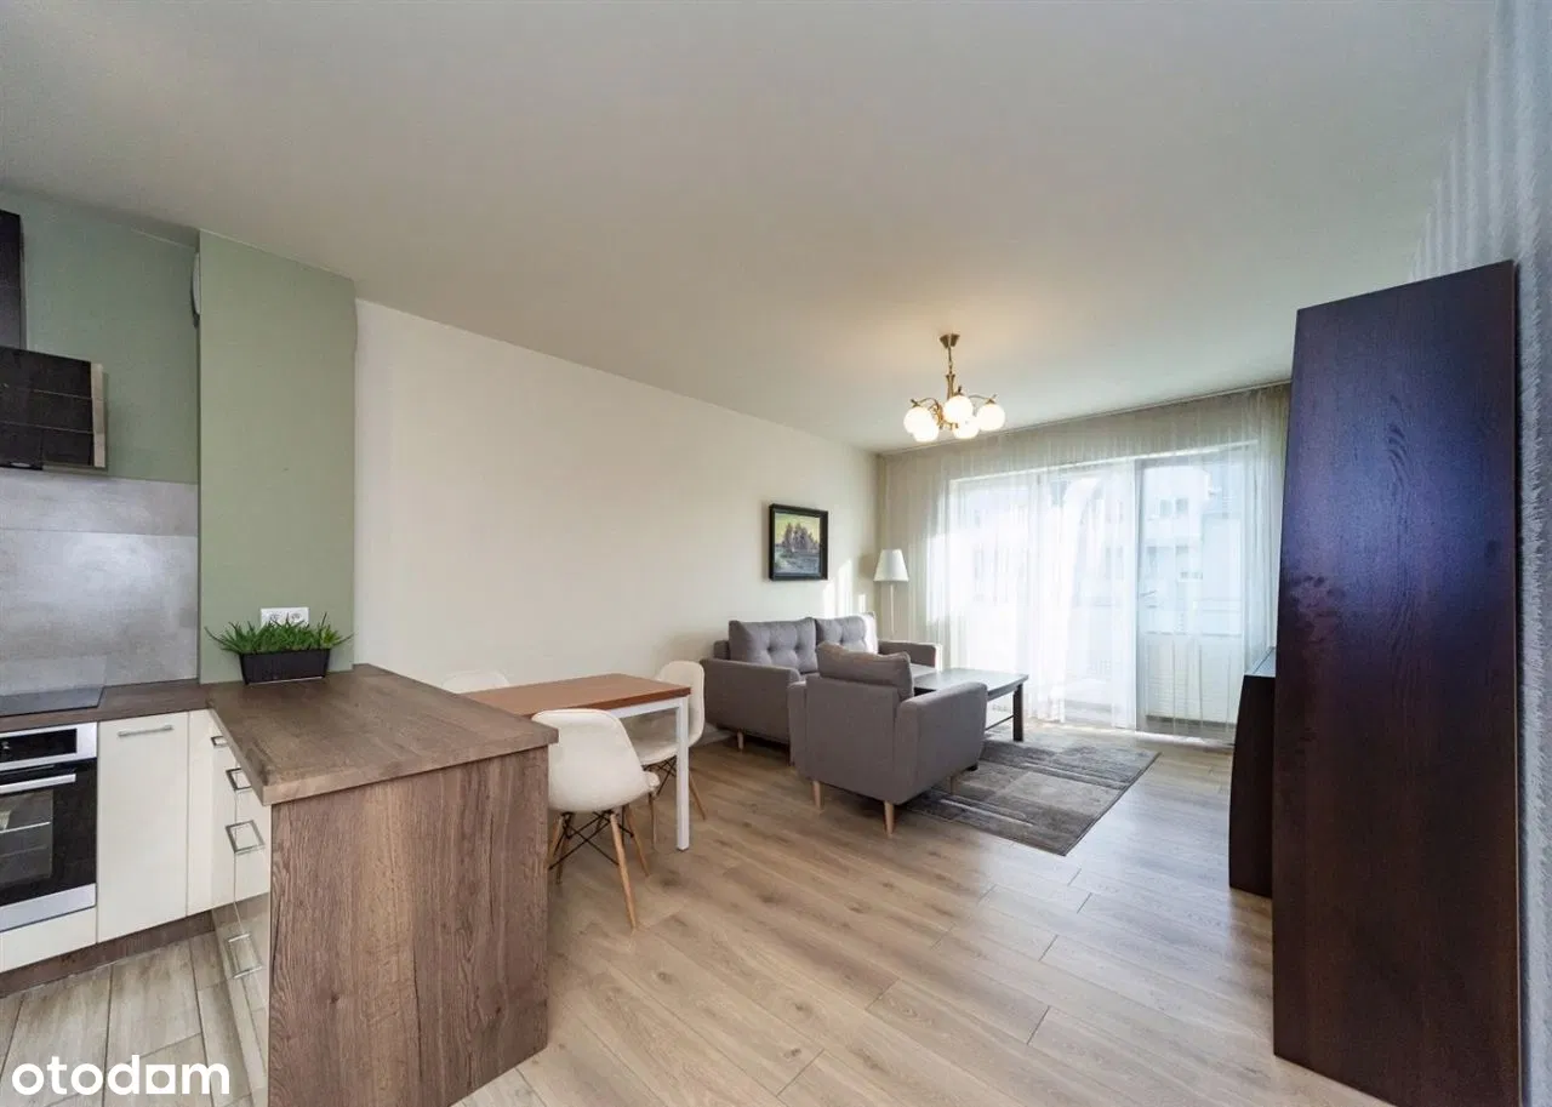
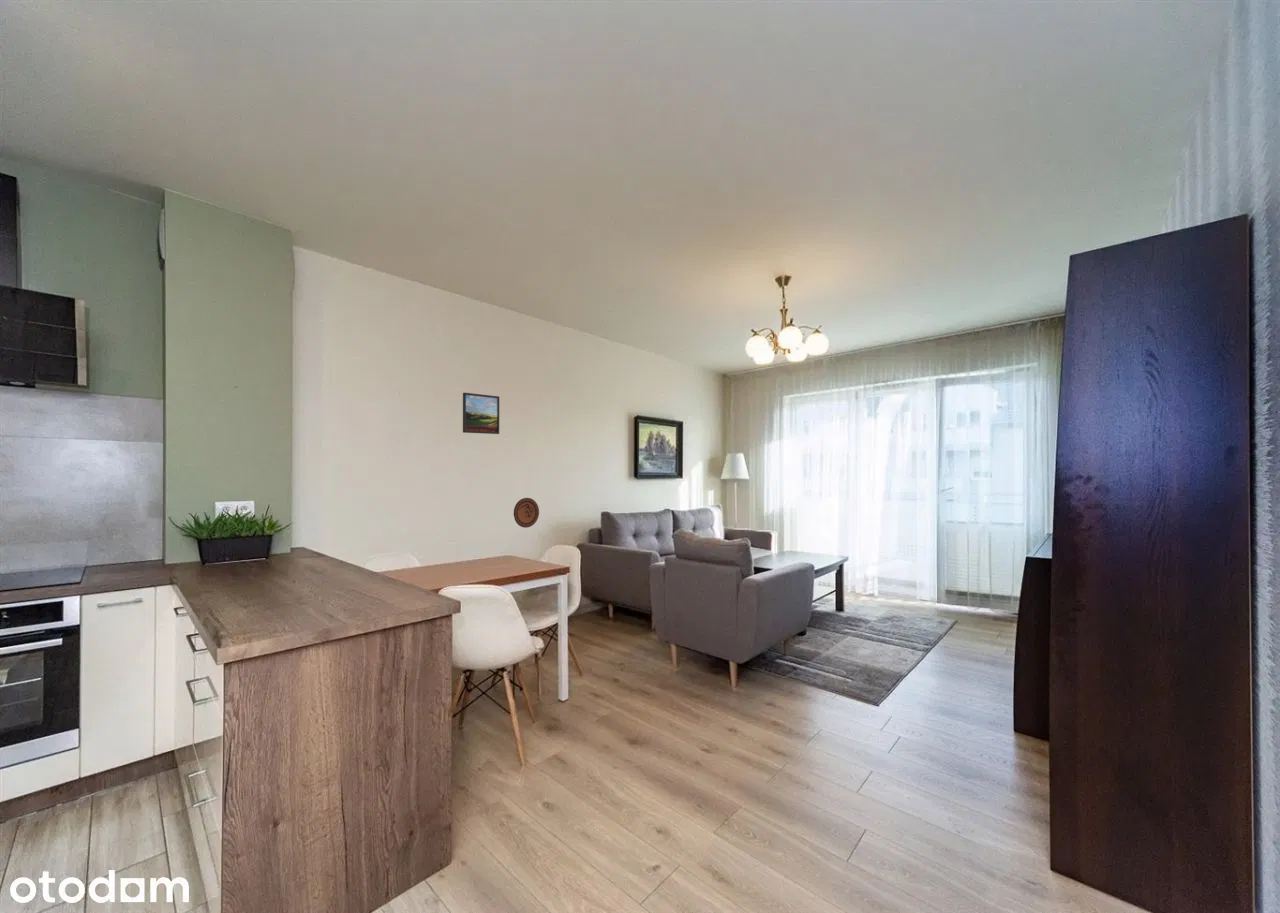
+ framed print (481, 413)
+ decorative plate (526, 512)
